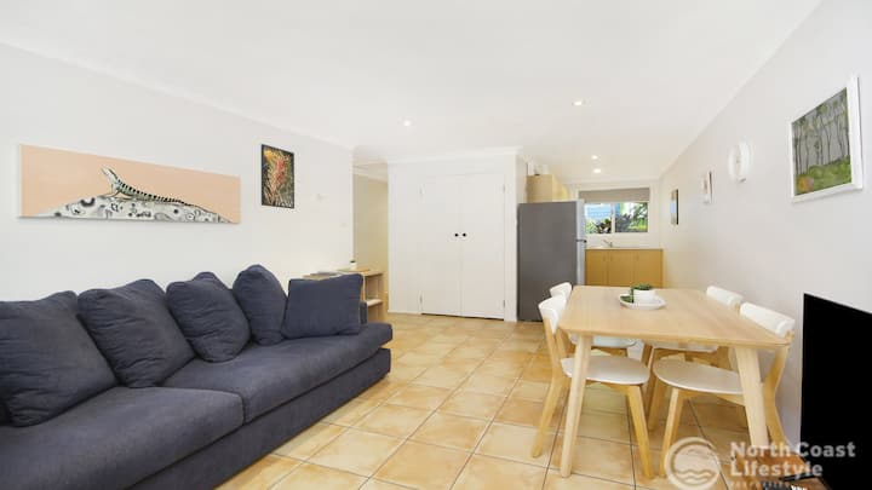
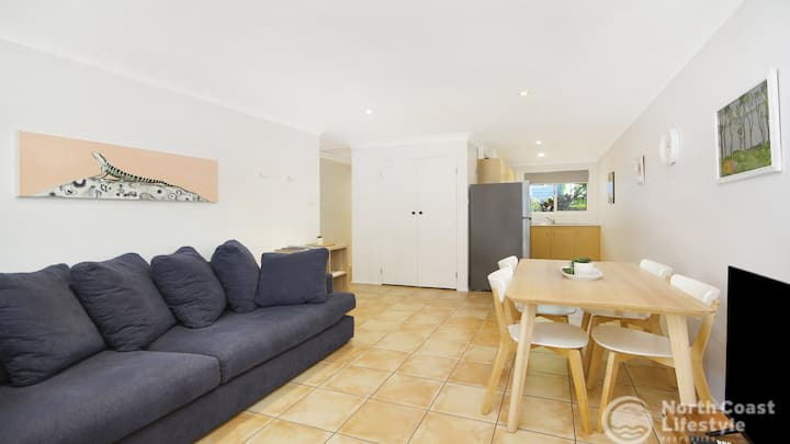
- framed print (277, 178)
